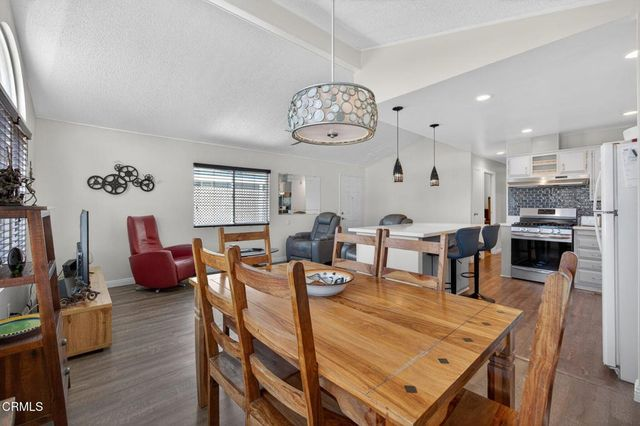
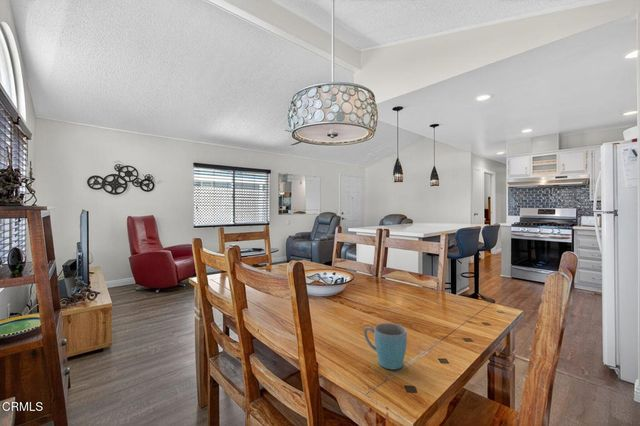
+ mug (384, 344)
